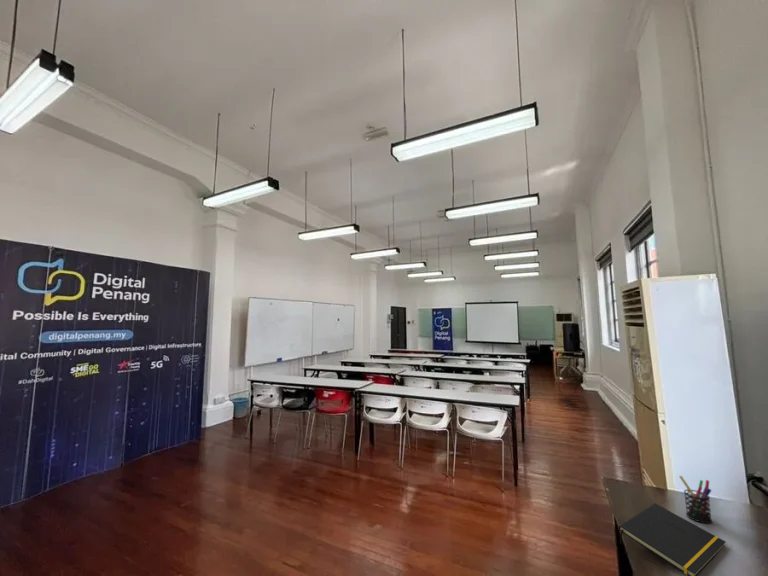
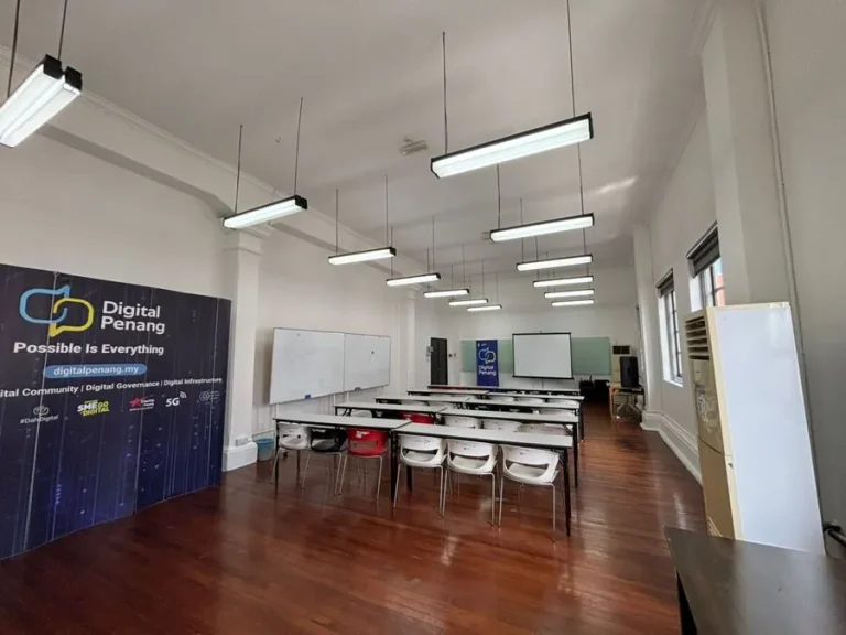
- pen holder (699, 497)
- notepad (671, 535)
